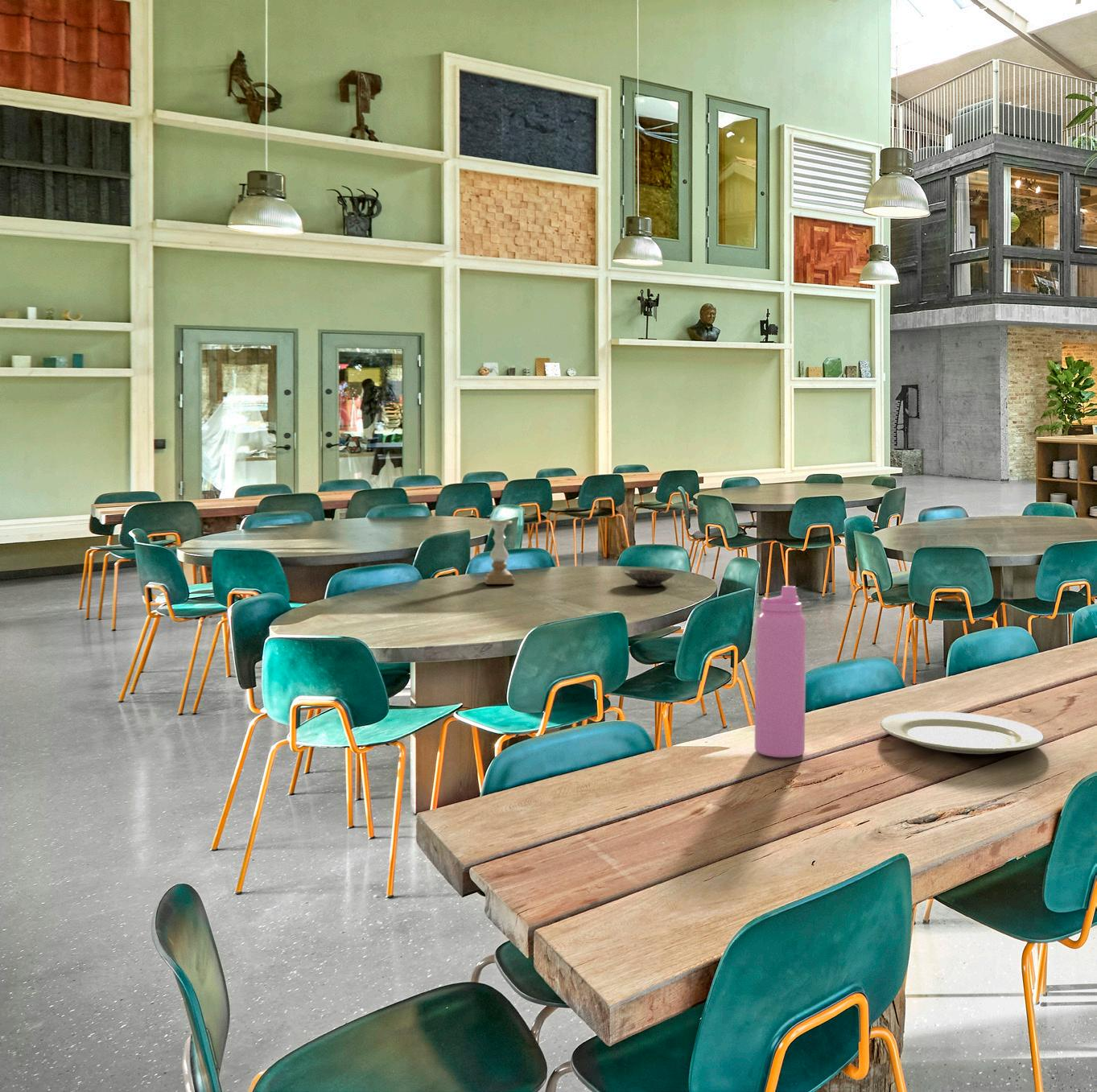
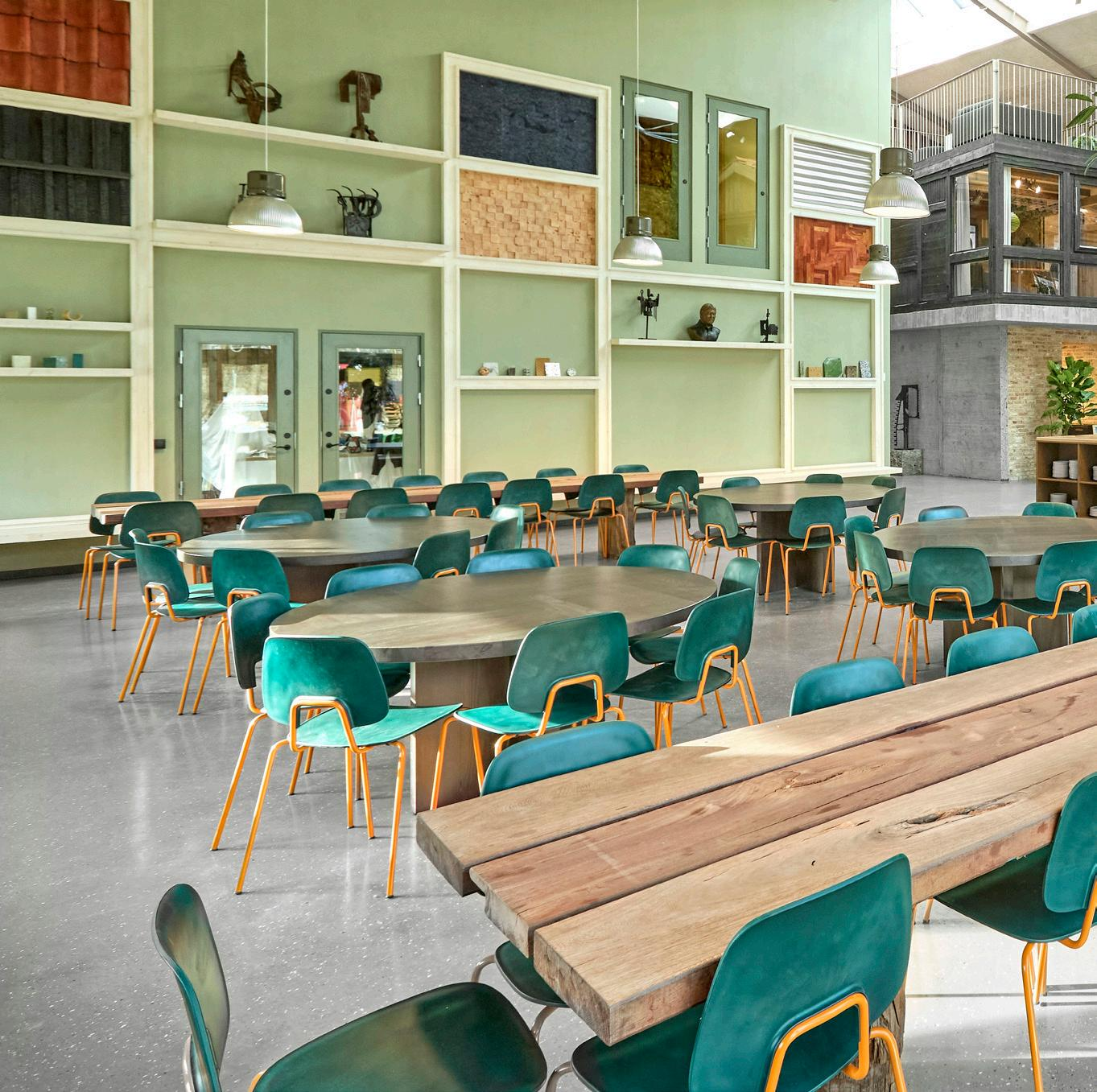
- water bottle (780, 670)
- candle holder (499, 551)
- chinaware (959, 734)
- bowl (649, 578)
